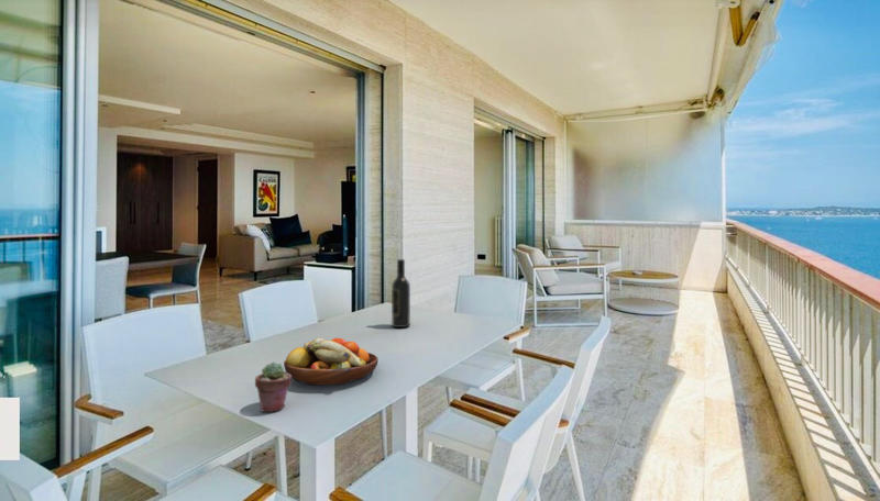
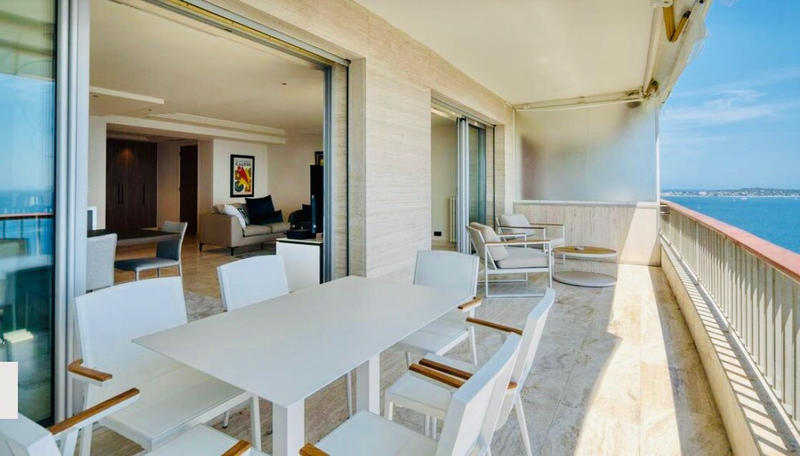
- fruit bowl (332, 355)
- potted succulent (273, 385)
- wine bottle (400, 292)
